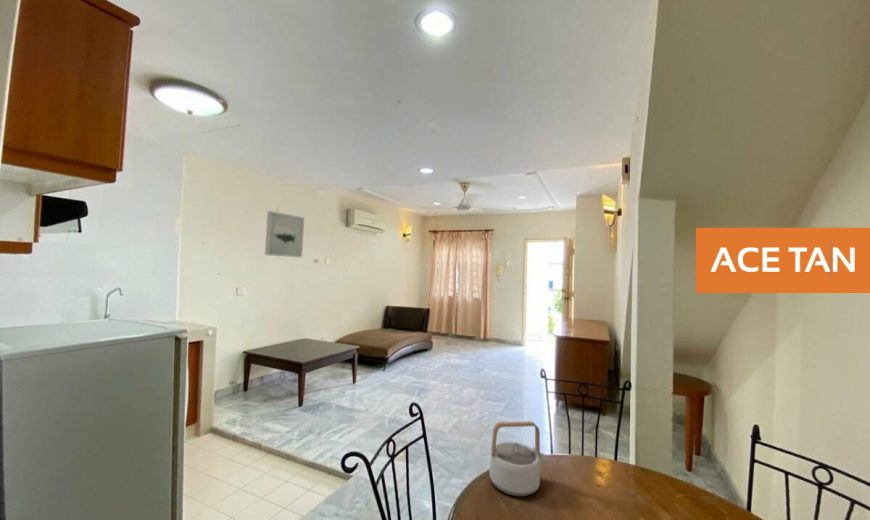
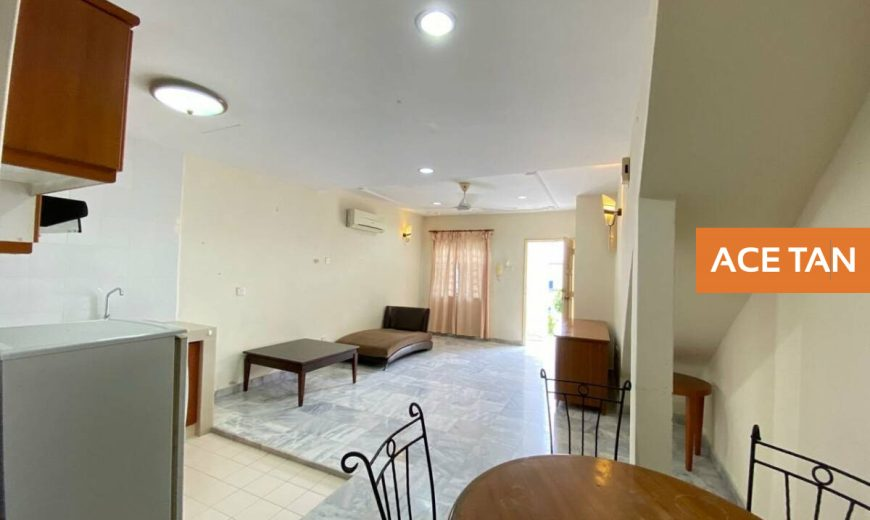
- wall art (285, 235)
- teapot (519, 452)
